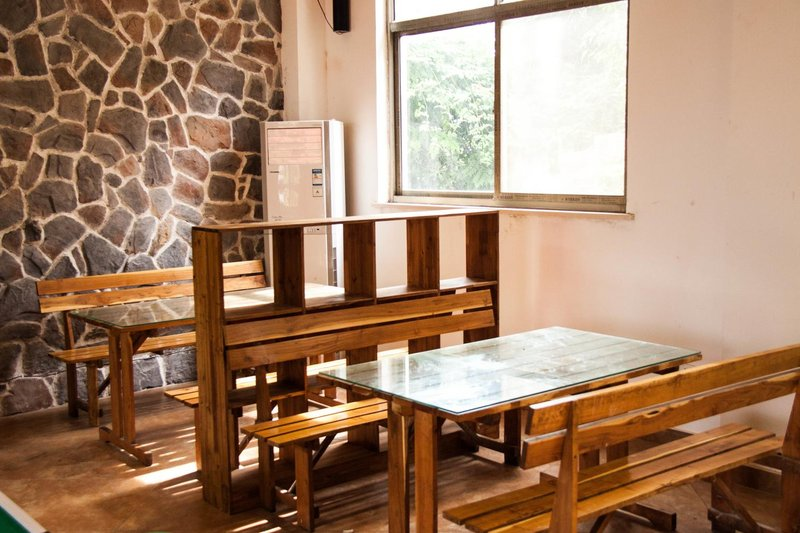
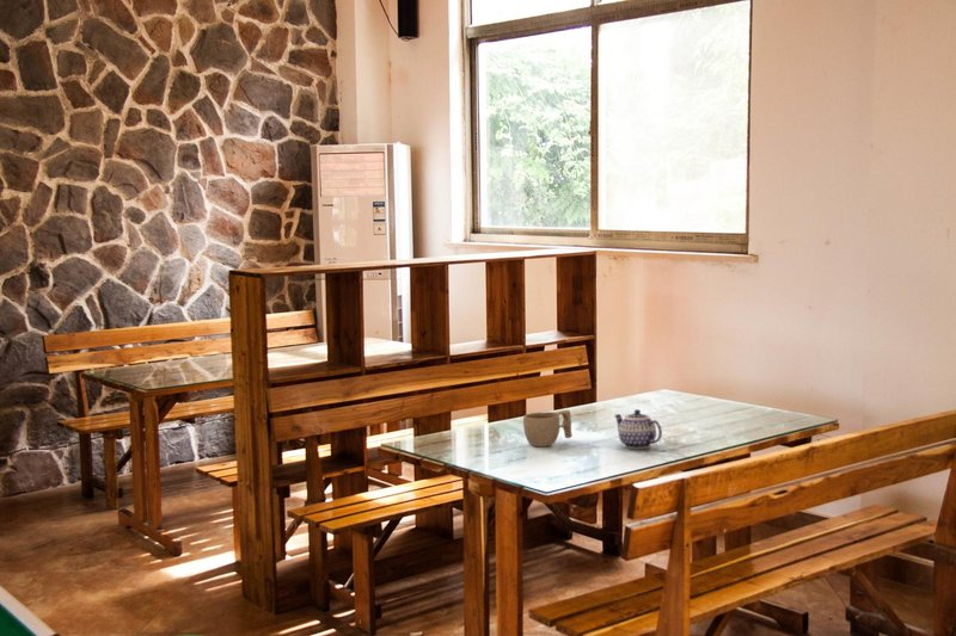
+ cup (549, 427)
+ teapot (637, 427)
